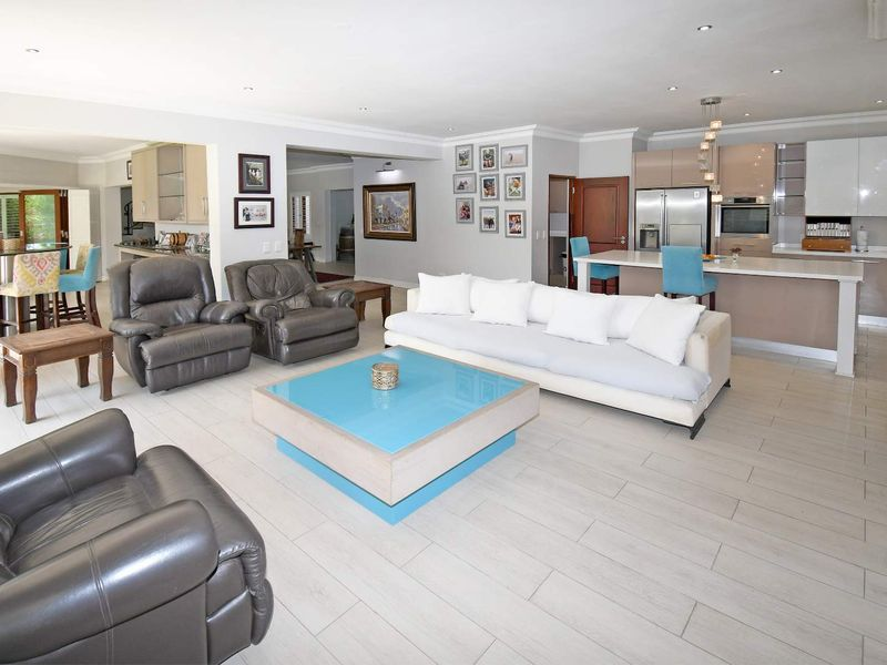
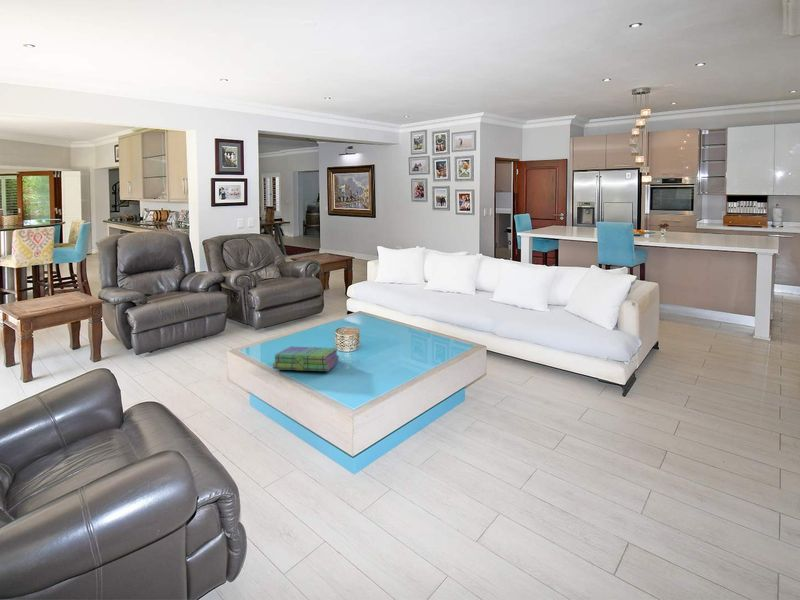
+ stack of books (307, 358)
